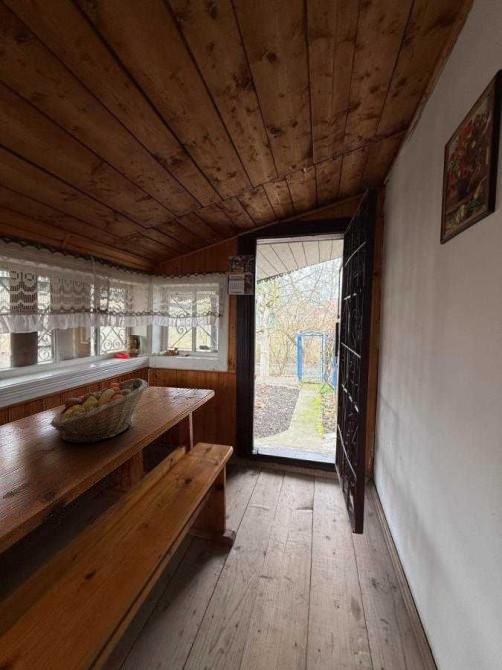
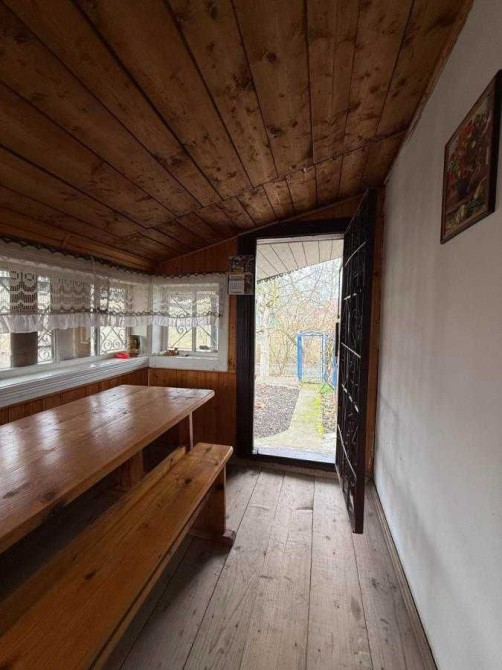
- fruit basket (103, 406)
